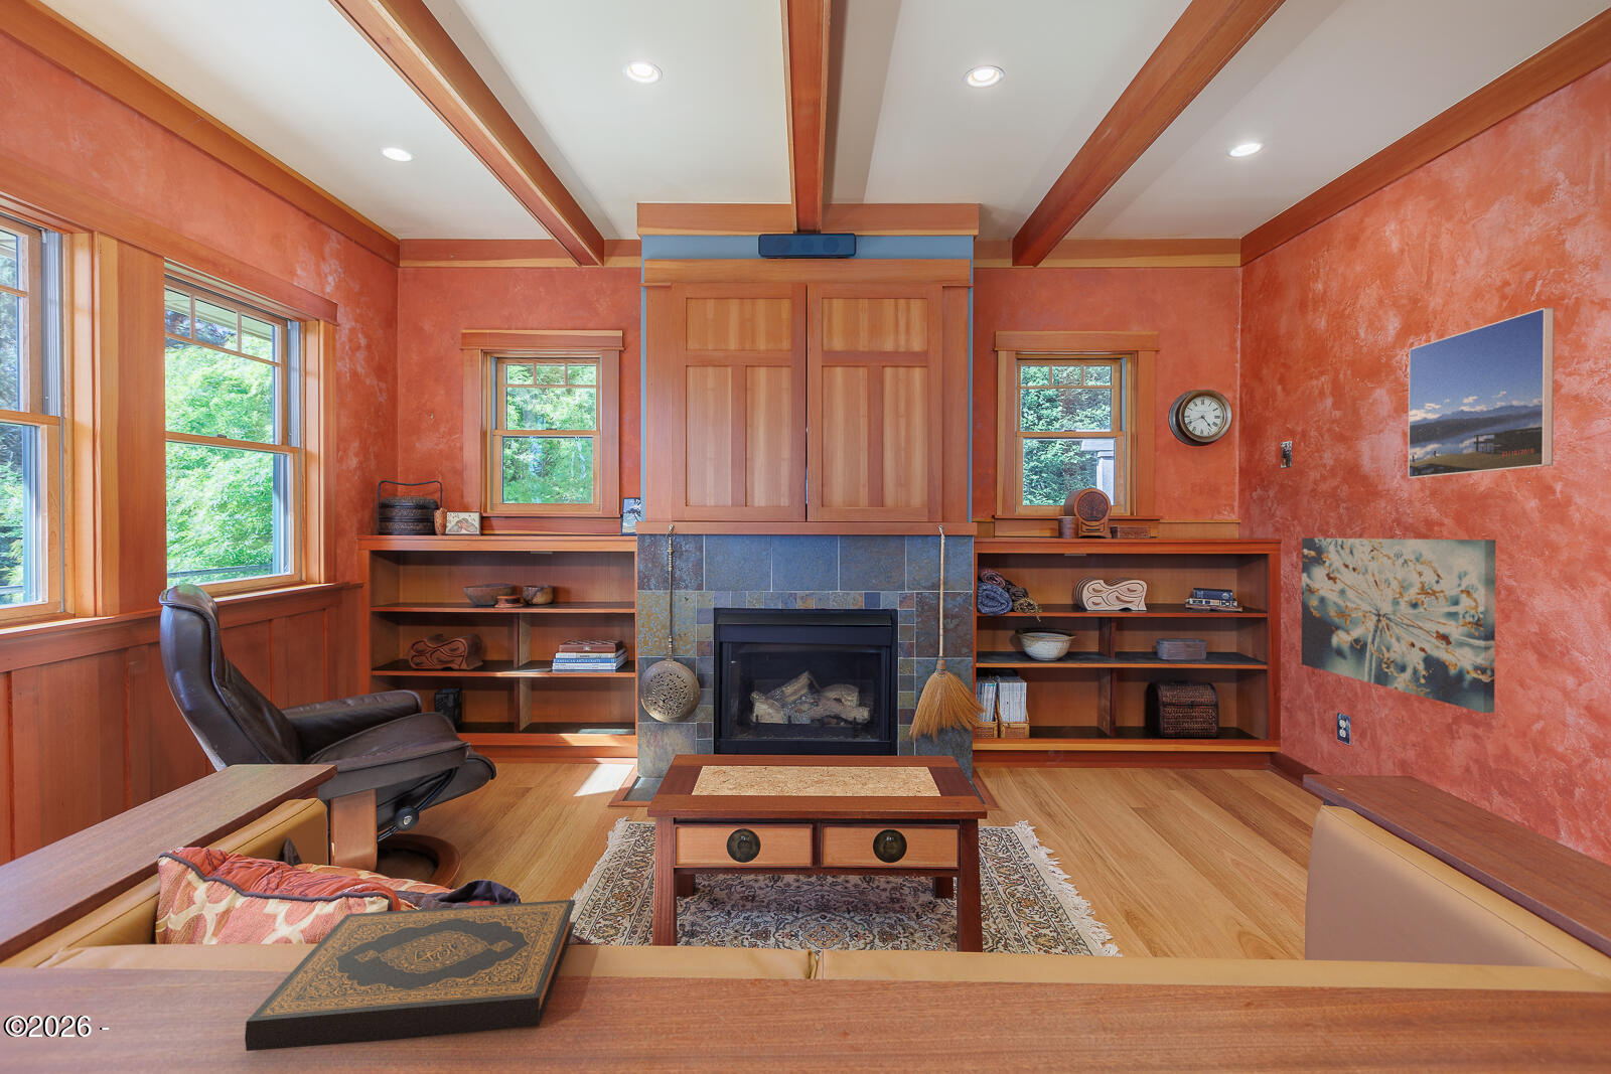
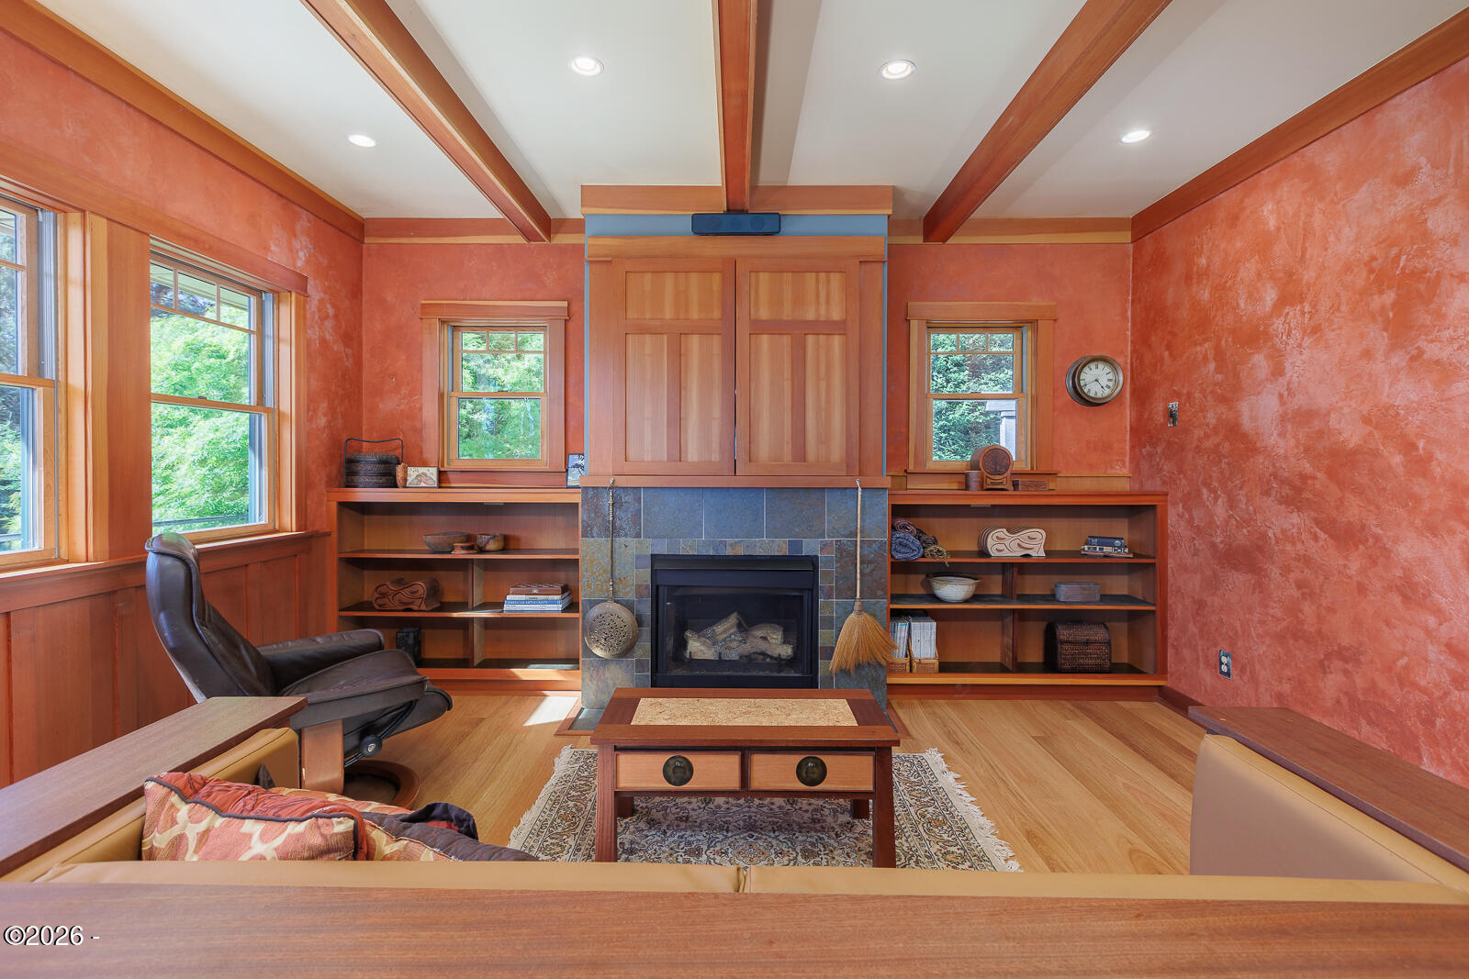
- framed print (1473, 400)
- wall art (1382, 611)
- hardback book (433, 966)
